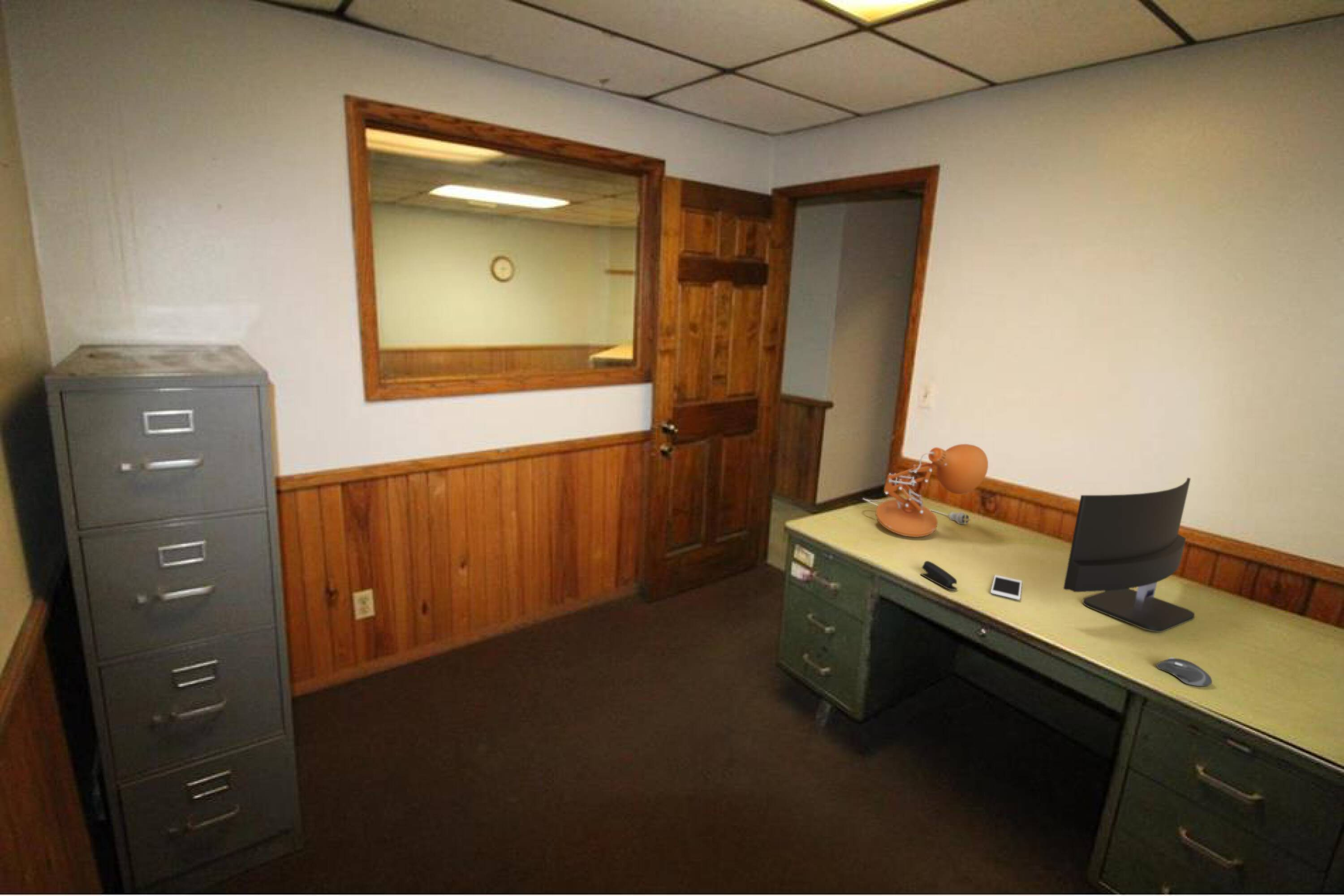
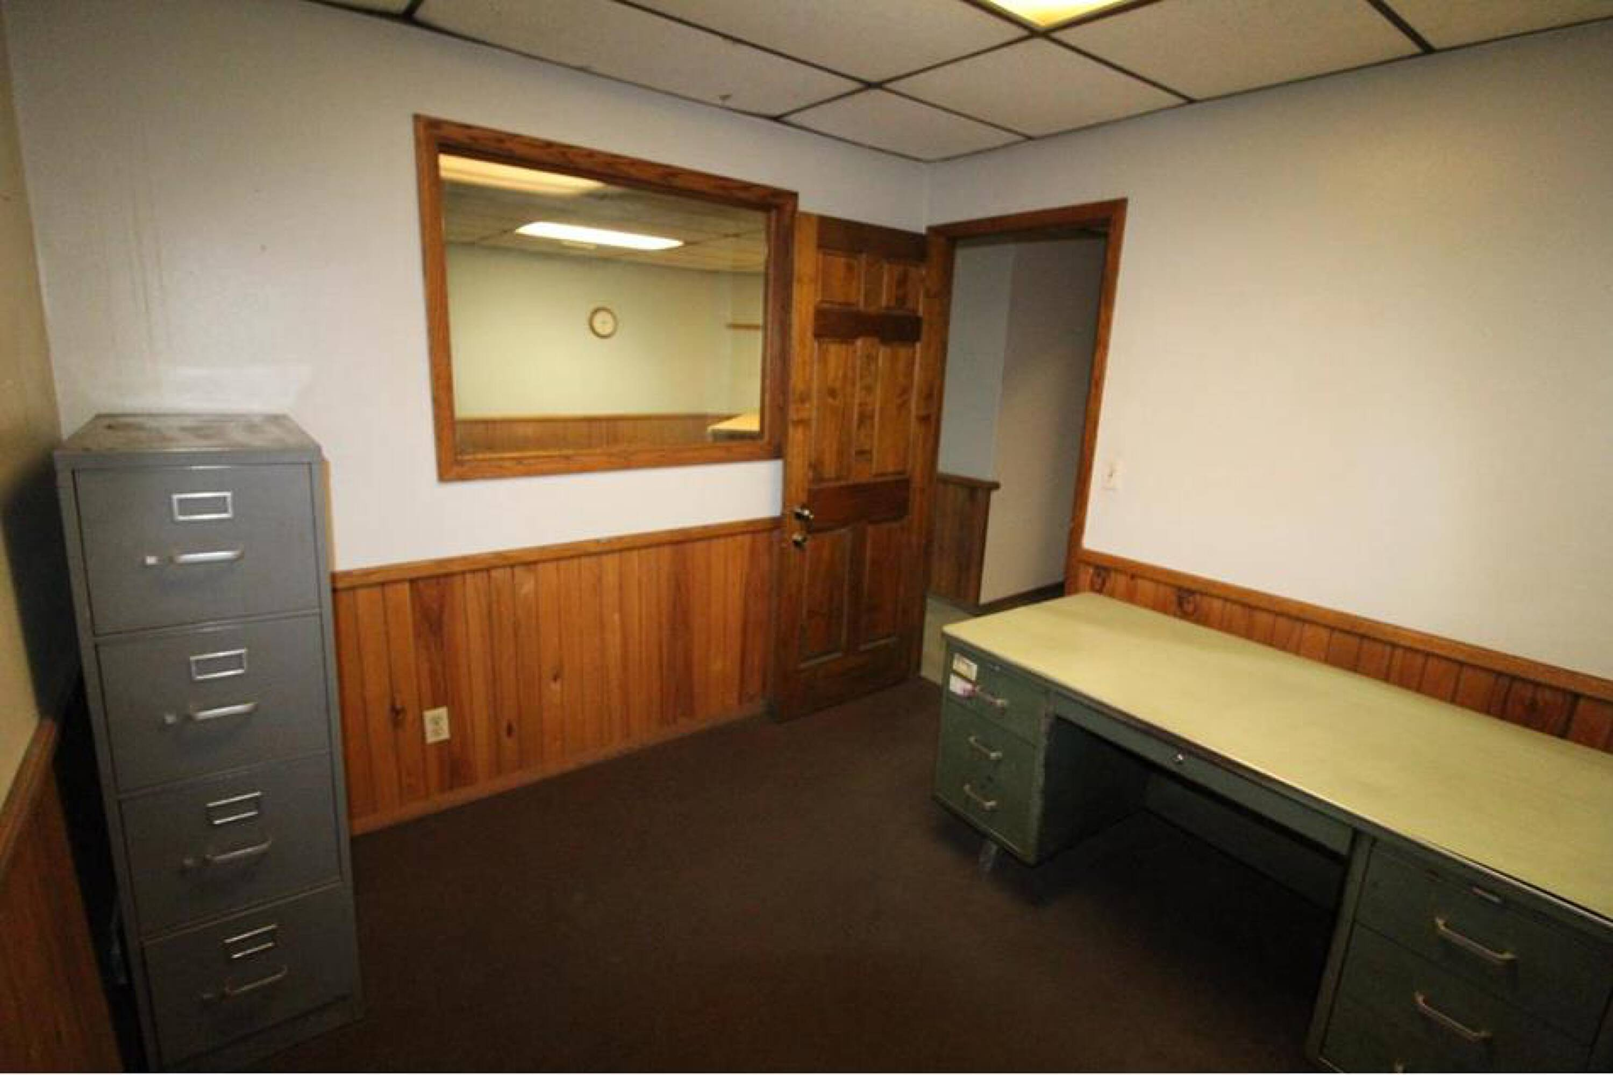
- stapler (939, 575)
- computer mouse (1184, 669)
- computer monitor (1150, 551)
- desk lamp (926, 482)
- cell phone (1007, 586)
